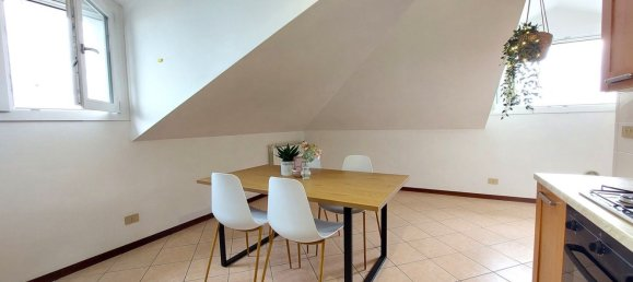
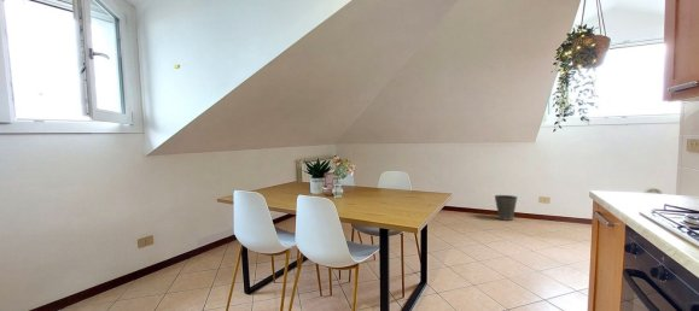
+ waste basket (505, 207)
